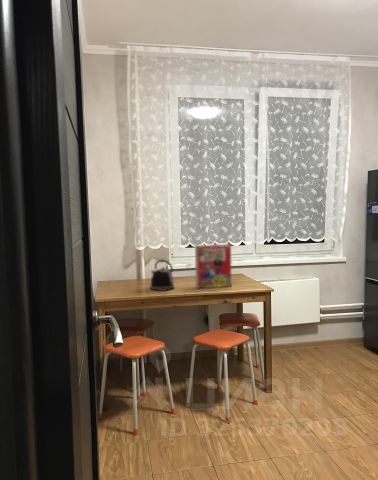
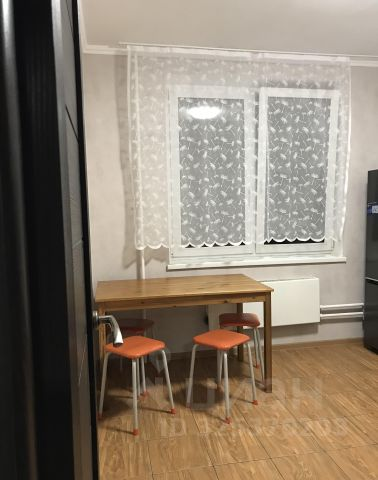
- cereal box (213, 265)
- kettle (162, 273)
